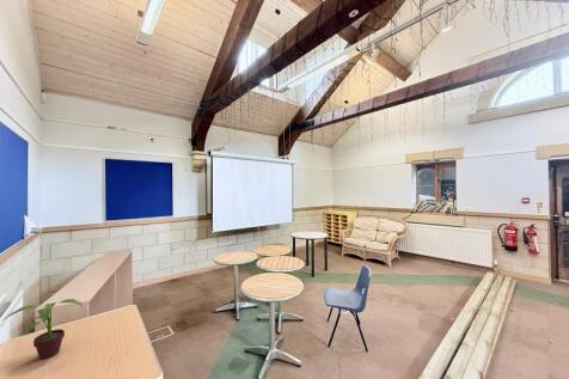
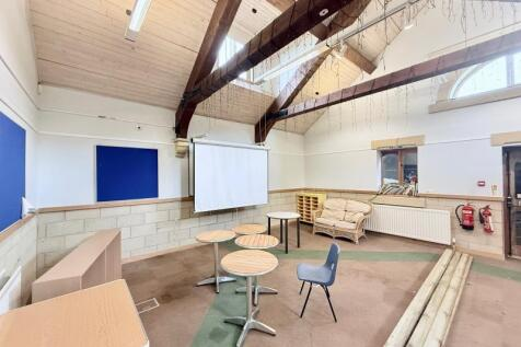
- potted plant (47, 328)
